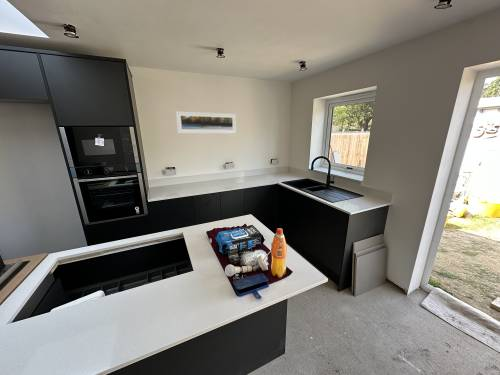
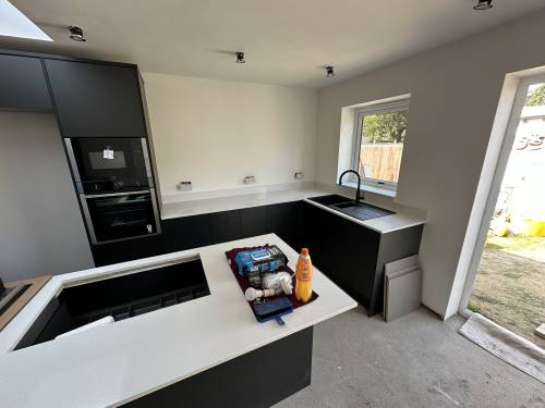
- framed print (208, 123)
